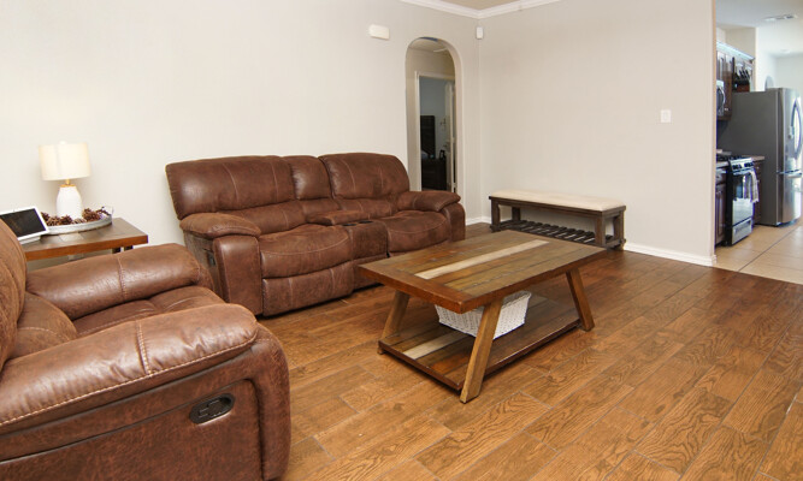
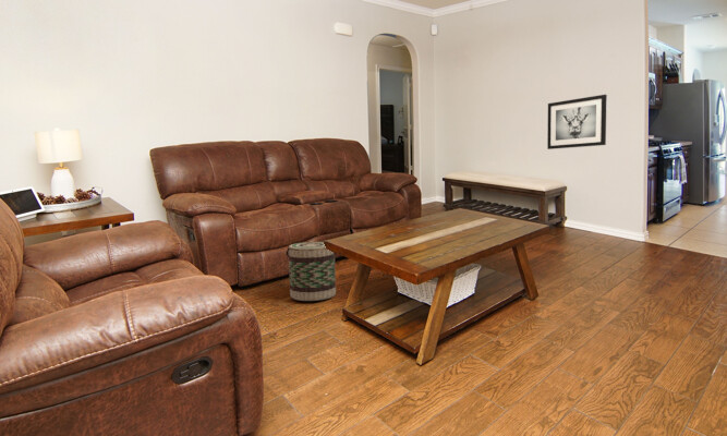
+ basket (312, 268)
+ wall art (575, 123)
